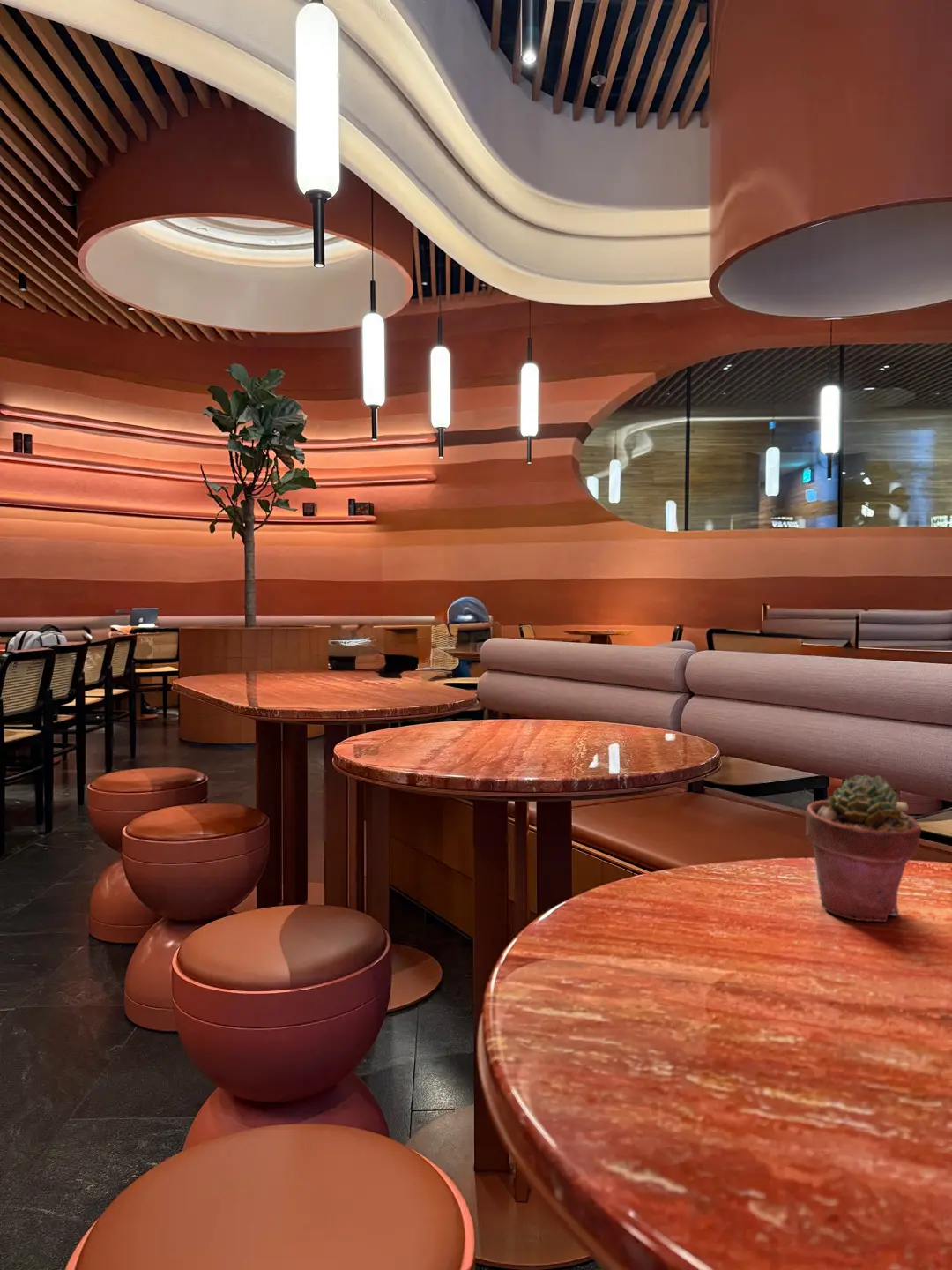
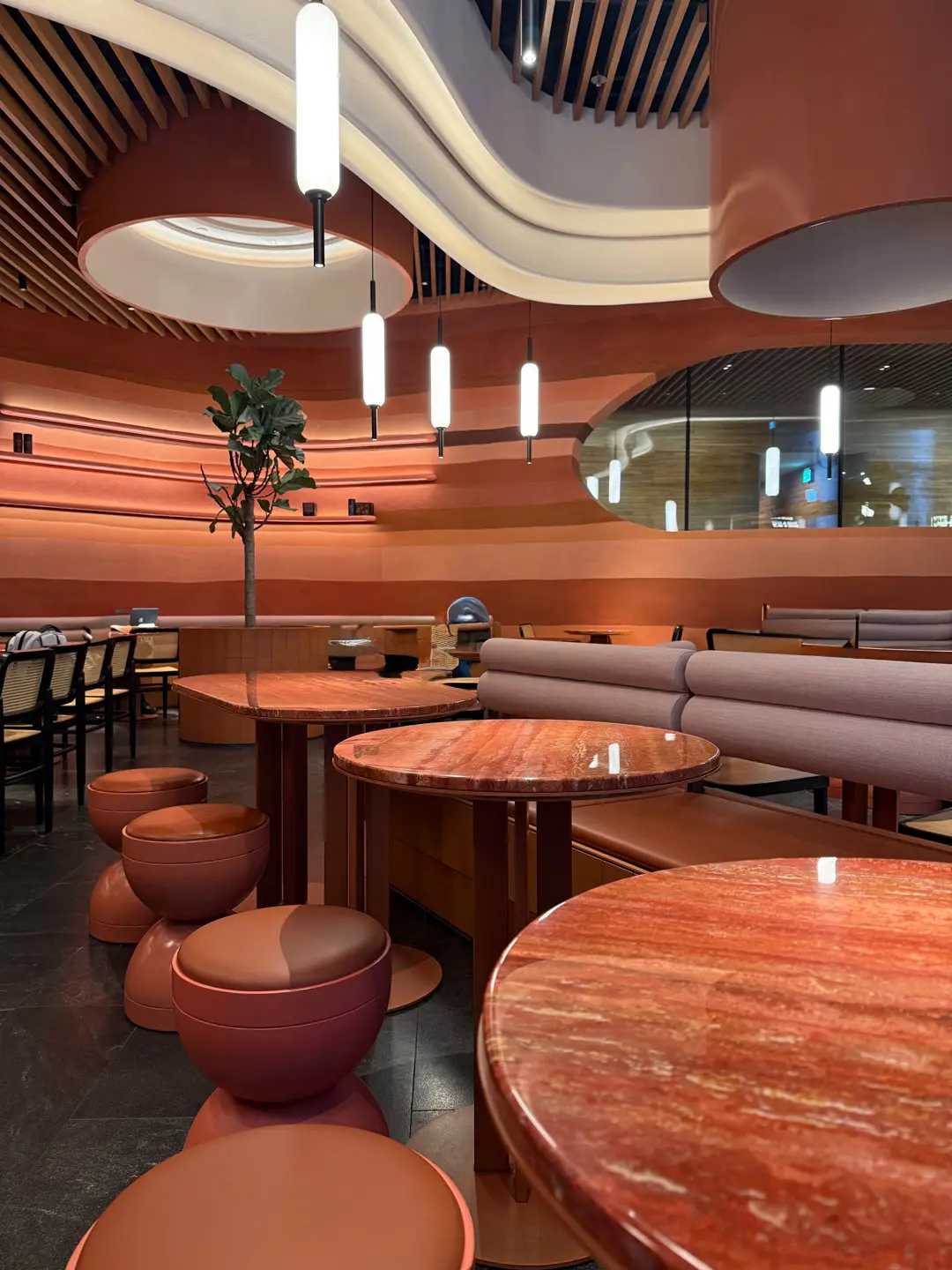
- potted succulent (860, 841)
